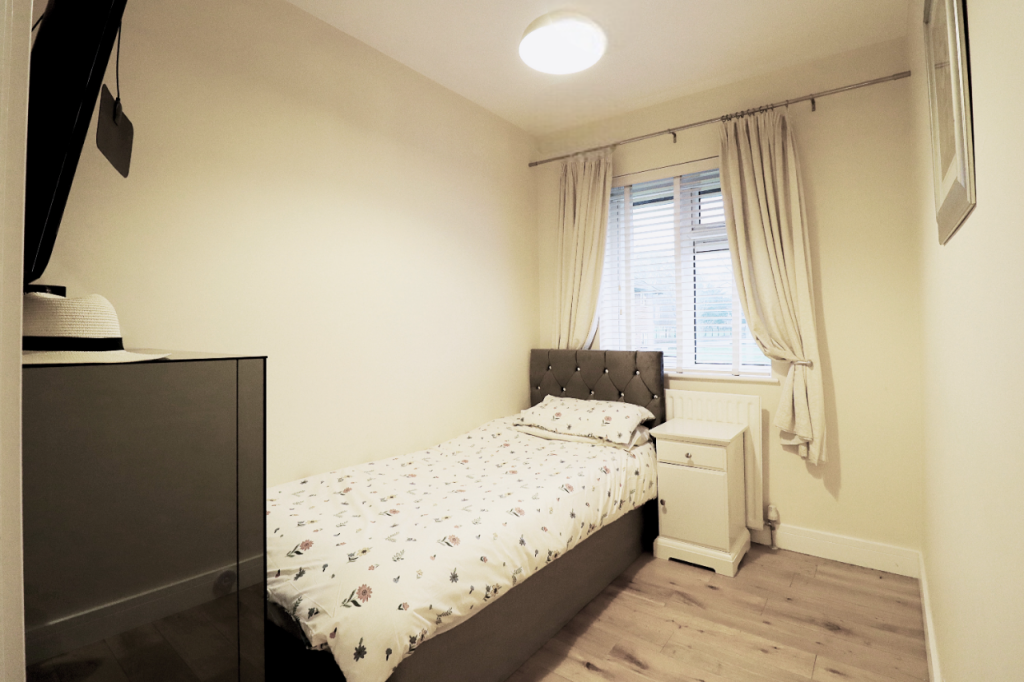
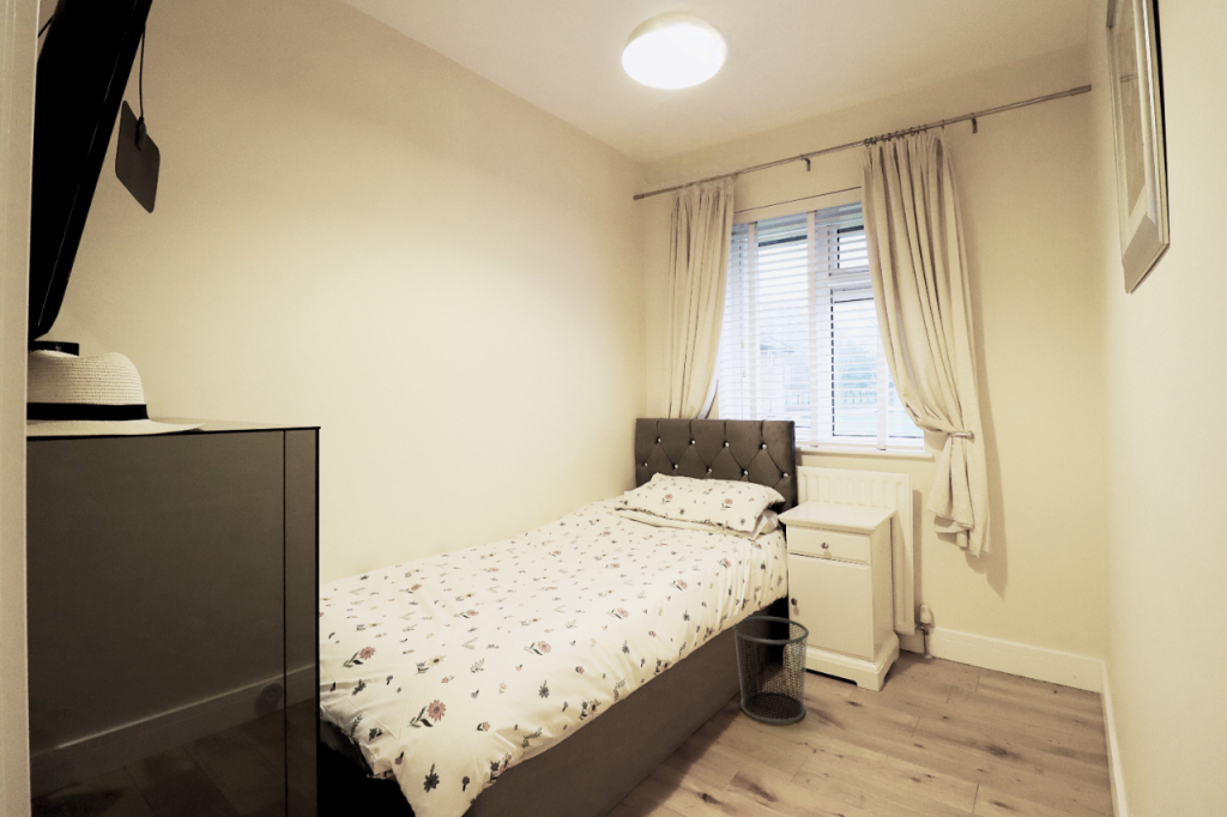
+ waste bin (772, 667)
